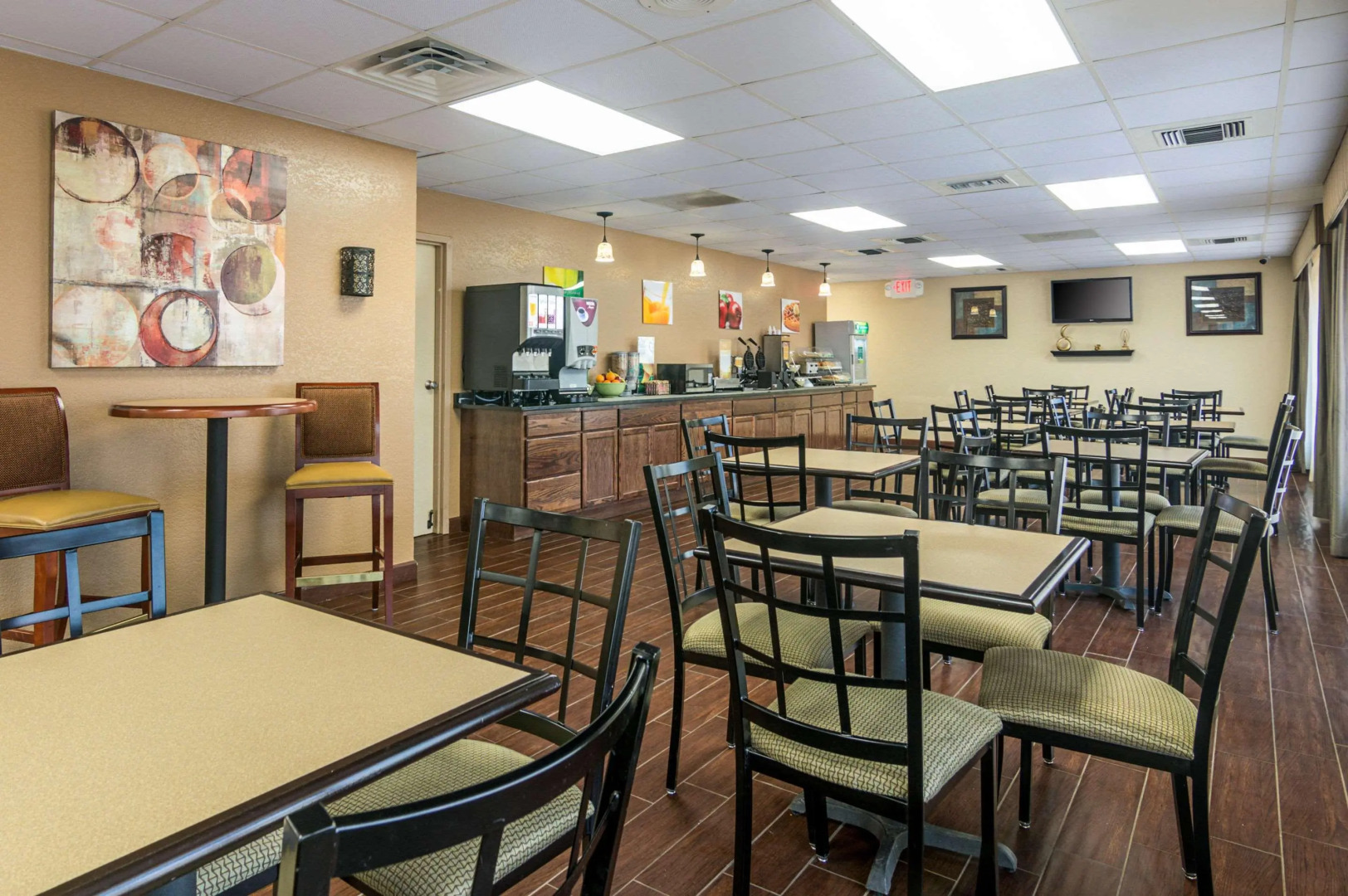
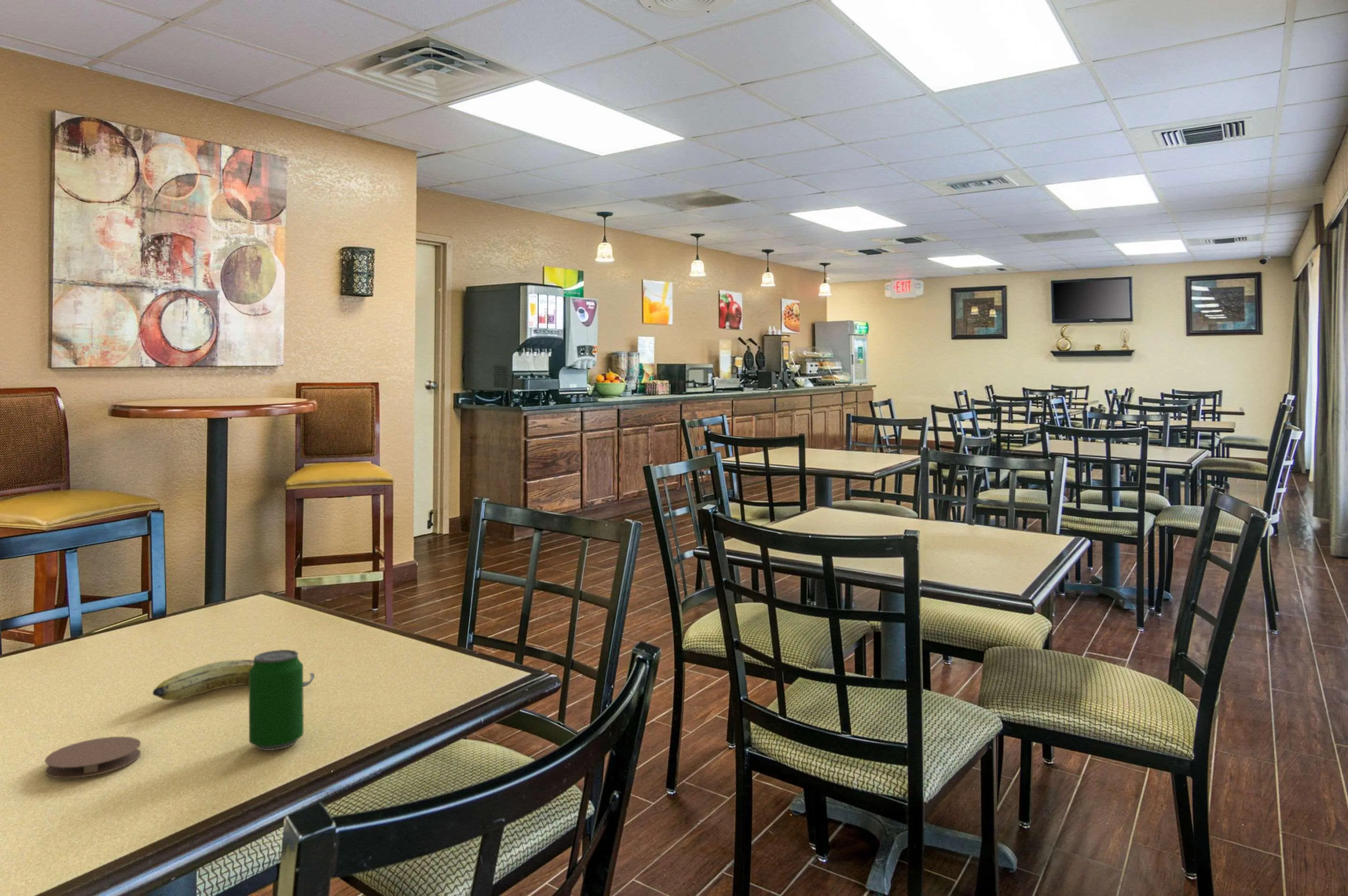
+ fruit (236, 677)
+ coaster (94, 756)
+ beverage can (276, 699)
